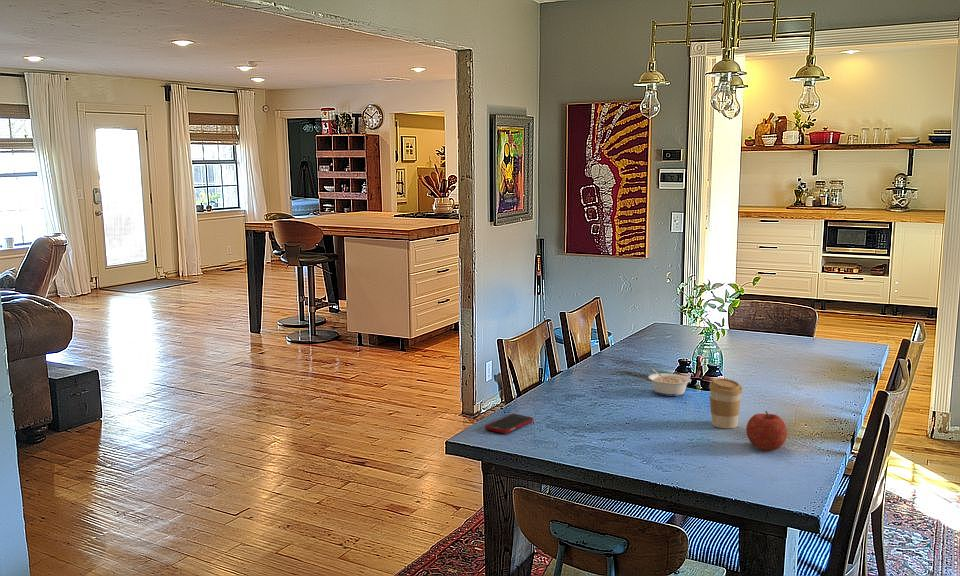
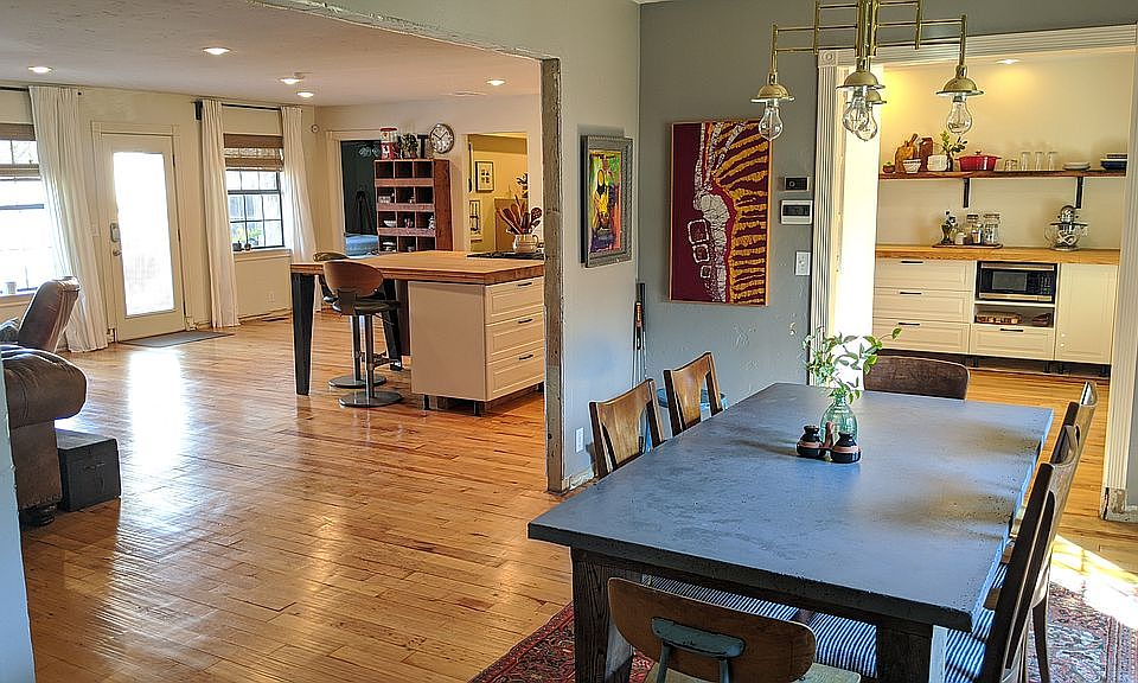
- cell phone (509, 423)
- coffee cup (725, 402)
- fruit (766, 428)
- legume (667, 383)
